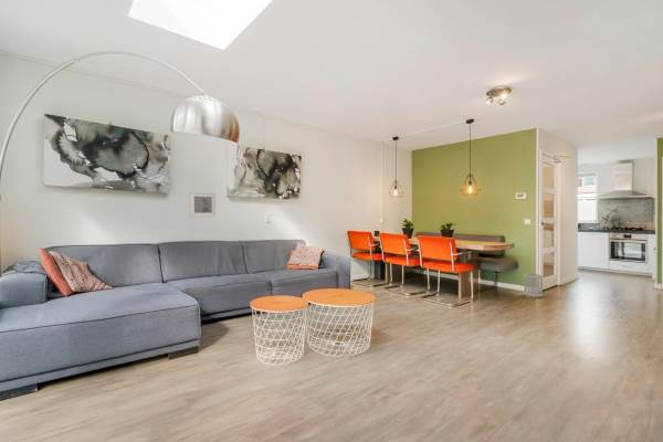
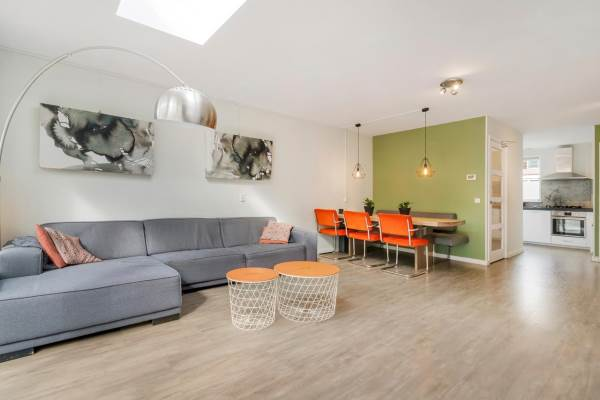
- wastebasket (533, 285)
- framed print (202, 204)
